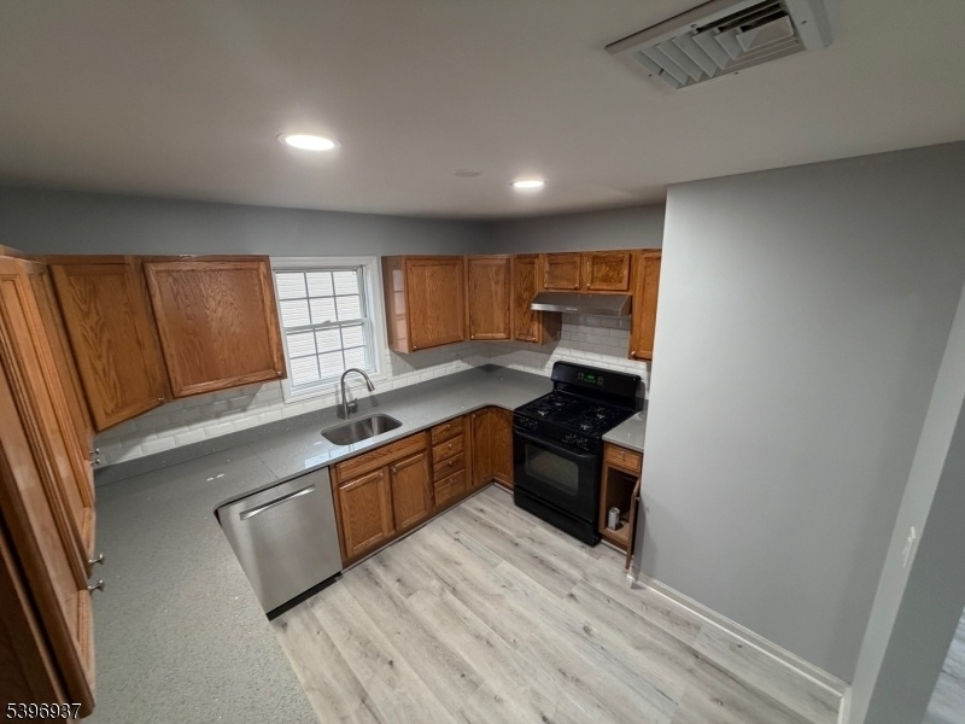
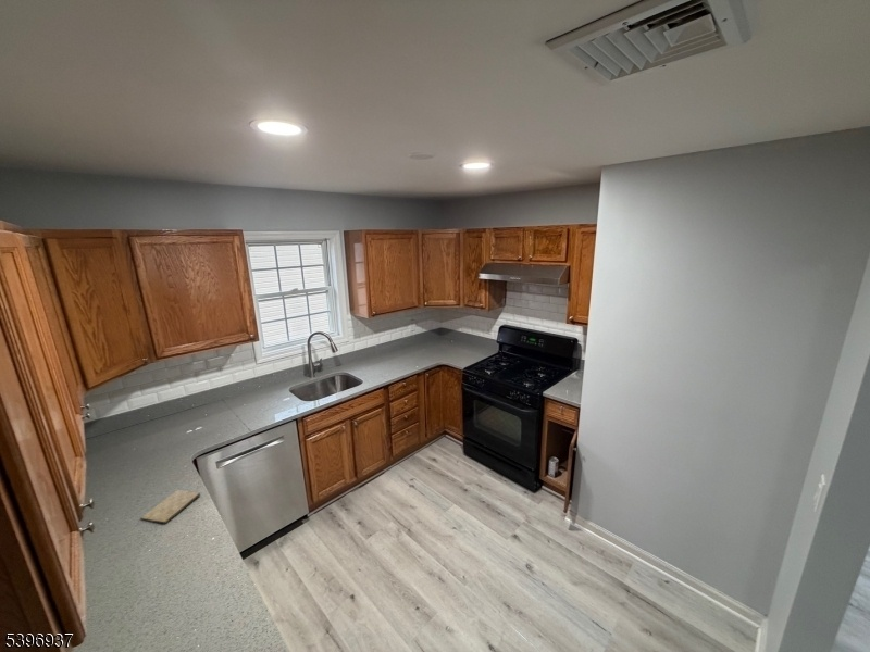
+ cutting board (172, 505)
